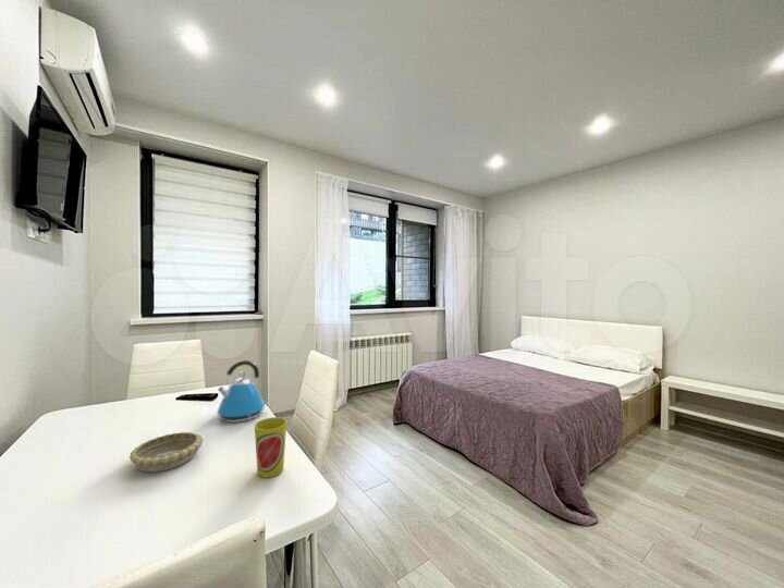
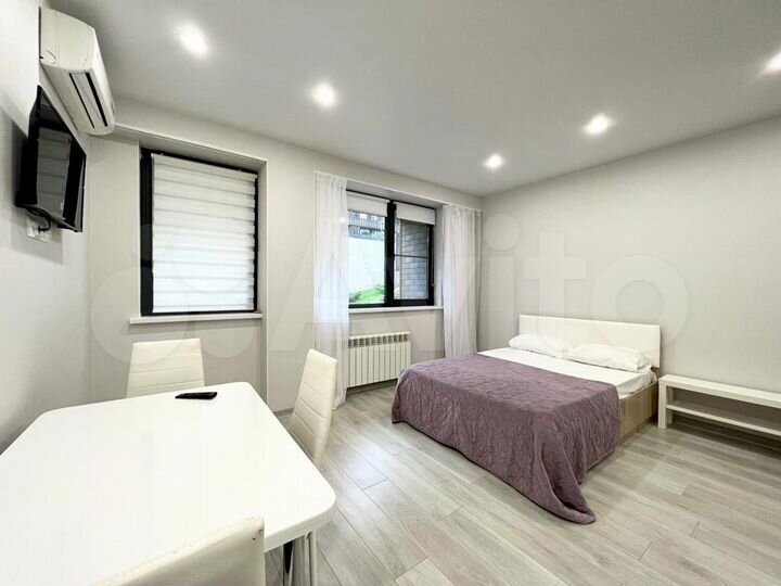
- decorative bowl (168, 450)
- cup (270, 446)
- kettle (243, 387)
